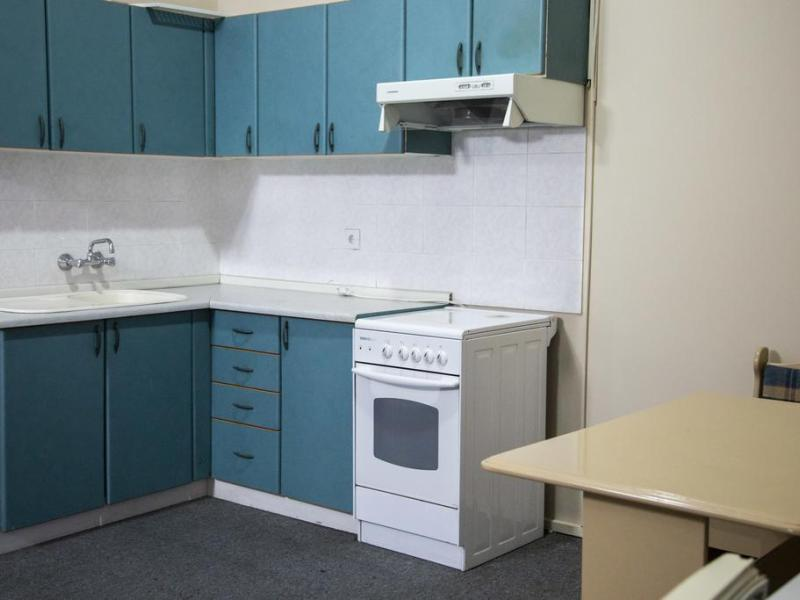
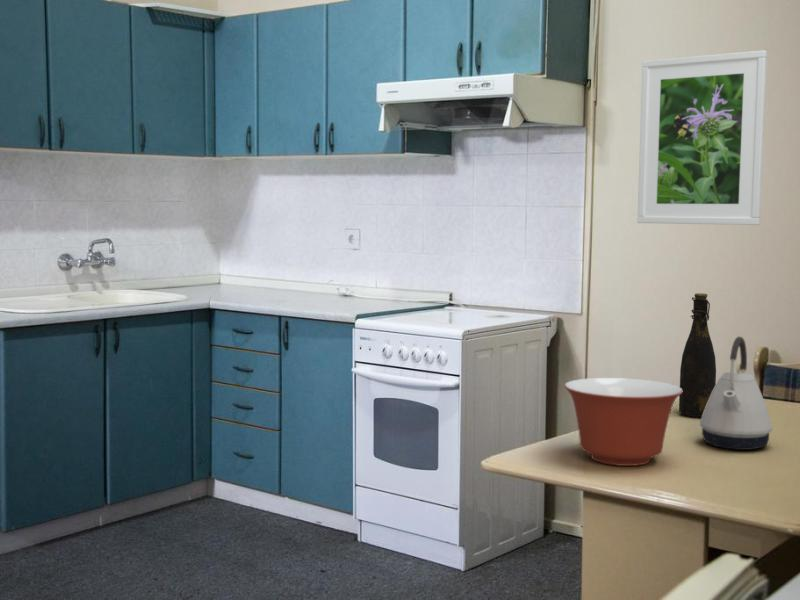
+ mixing bowl (621, 422)
+ bottle (698, 354)
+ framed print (699, 140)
+ kettle (736, 391)
